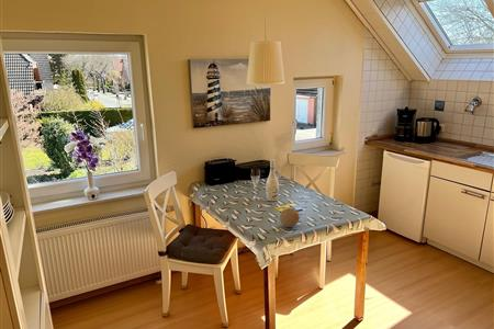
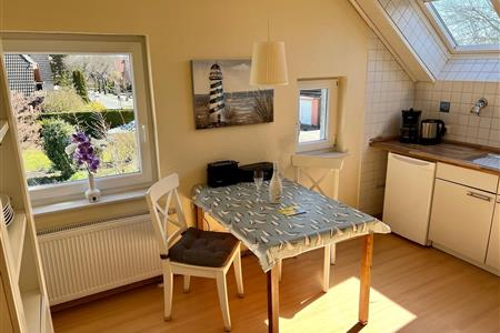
- fruit (289, 217)
